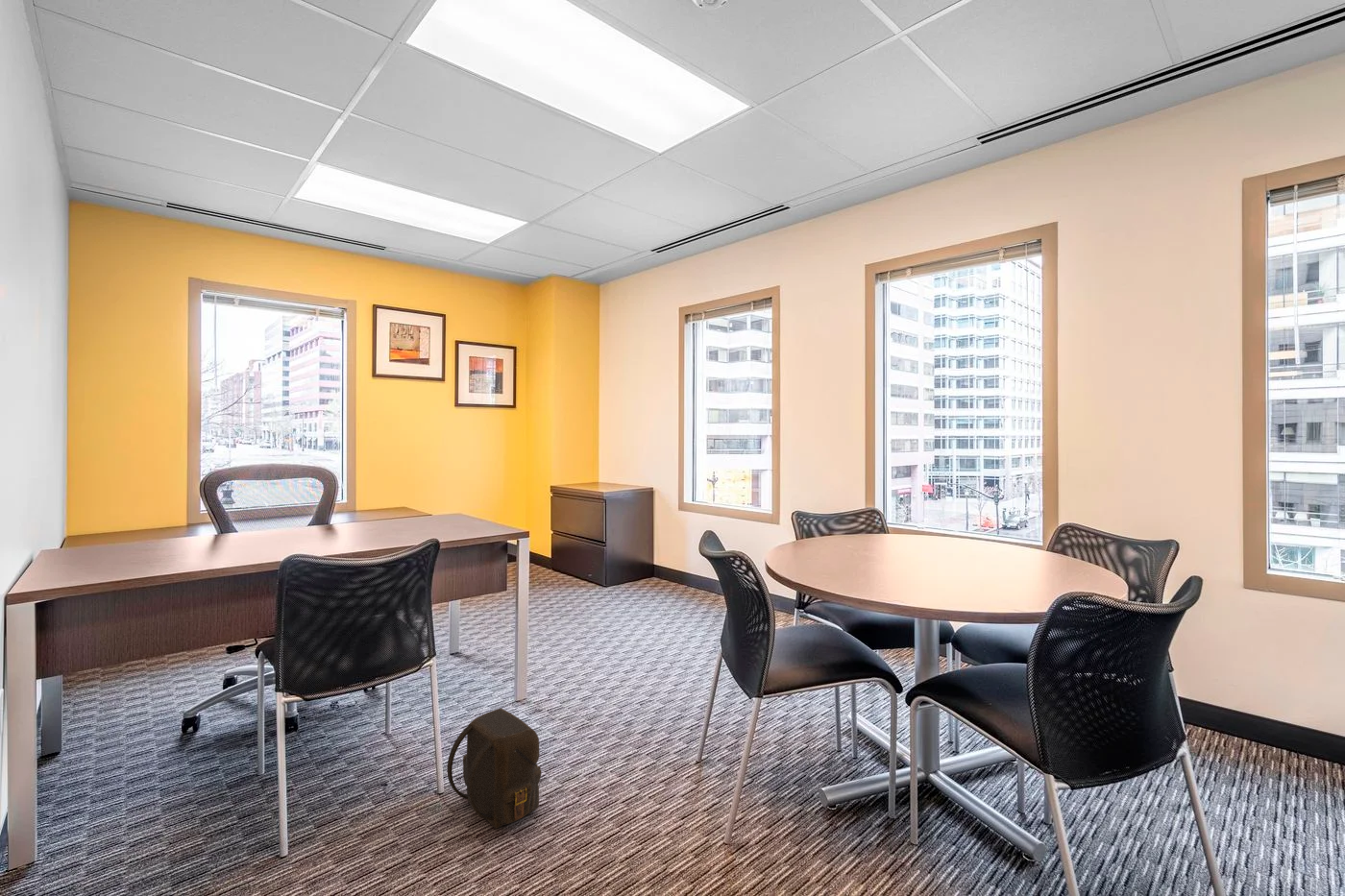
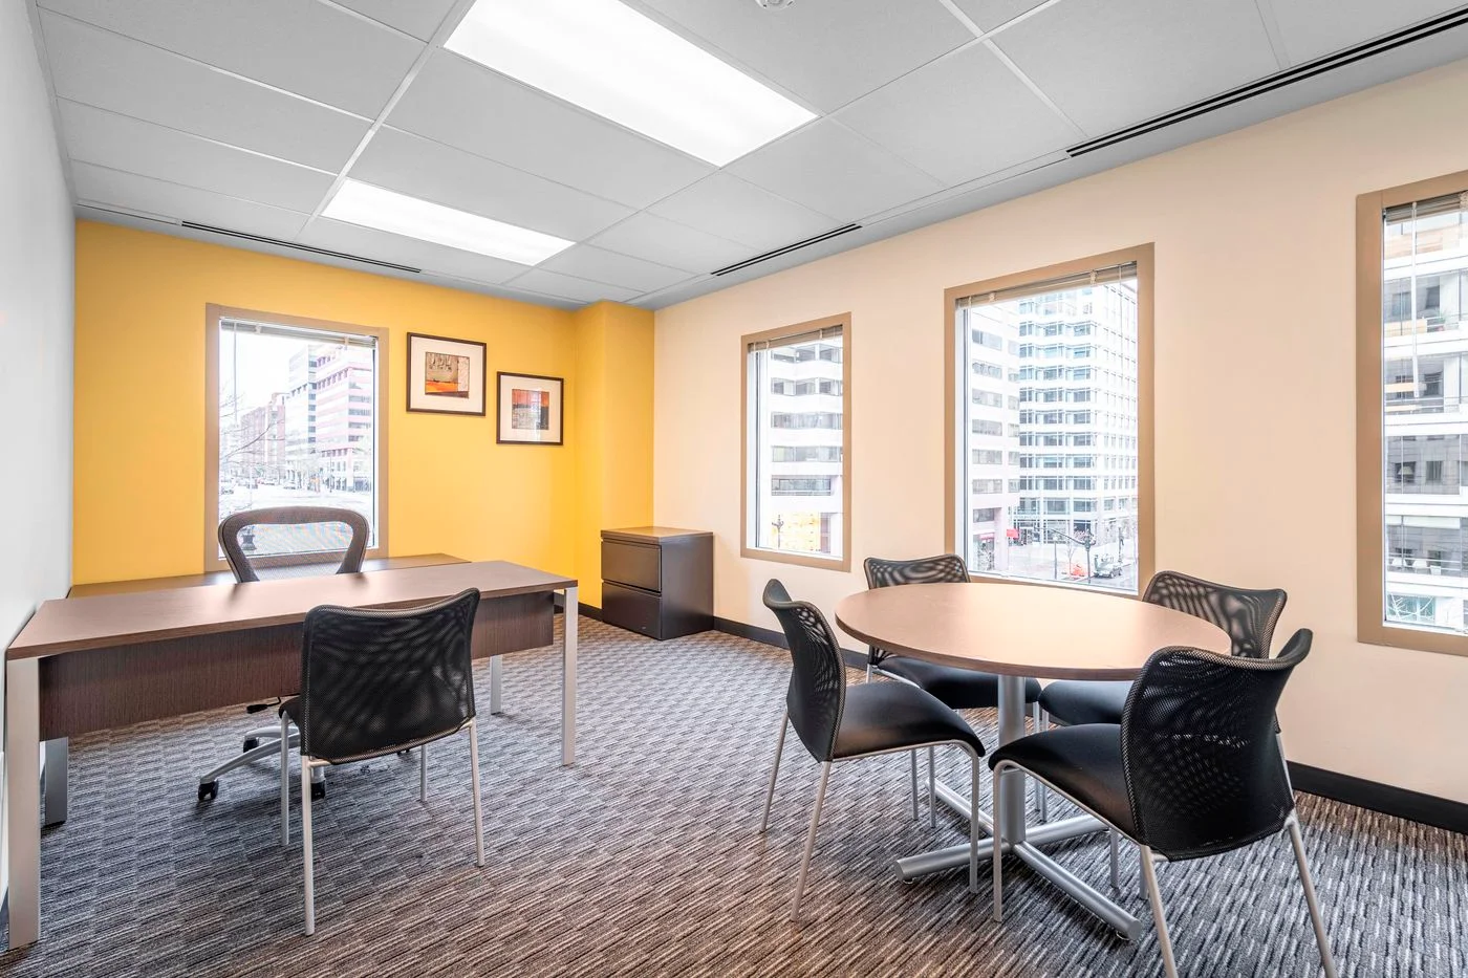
- backpack (494, 766)
